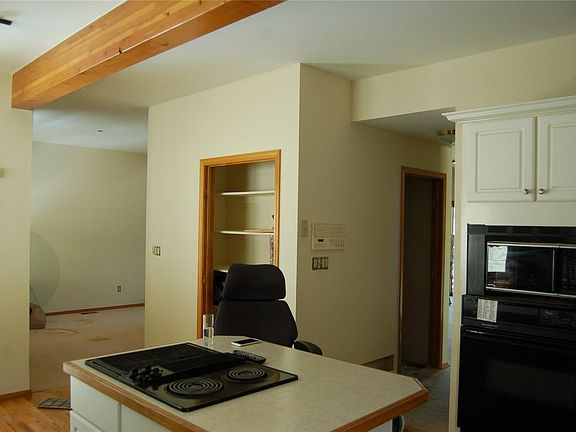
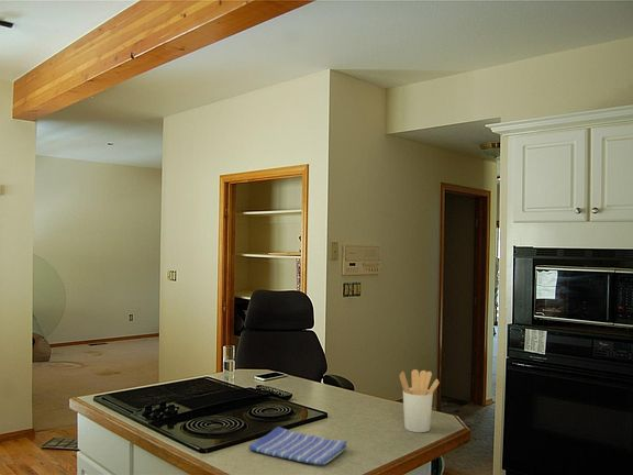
+ dish towel (298, 444)
+ utensil holder (418, 398)
